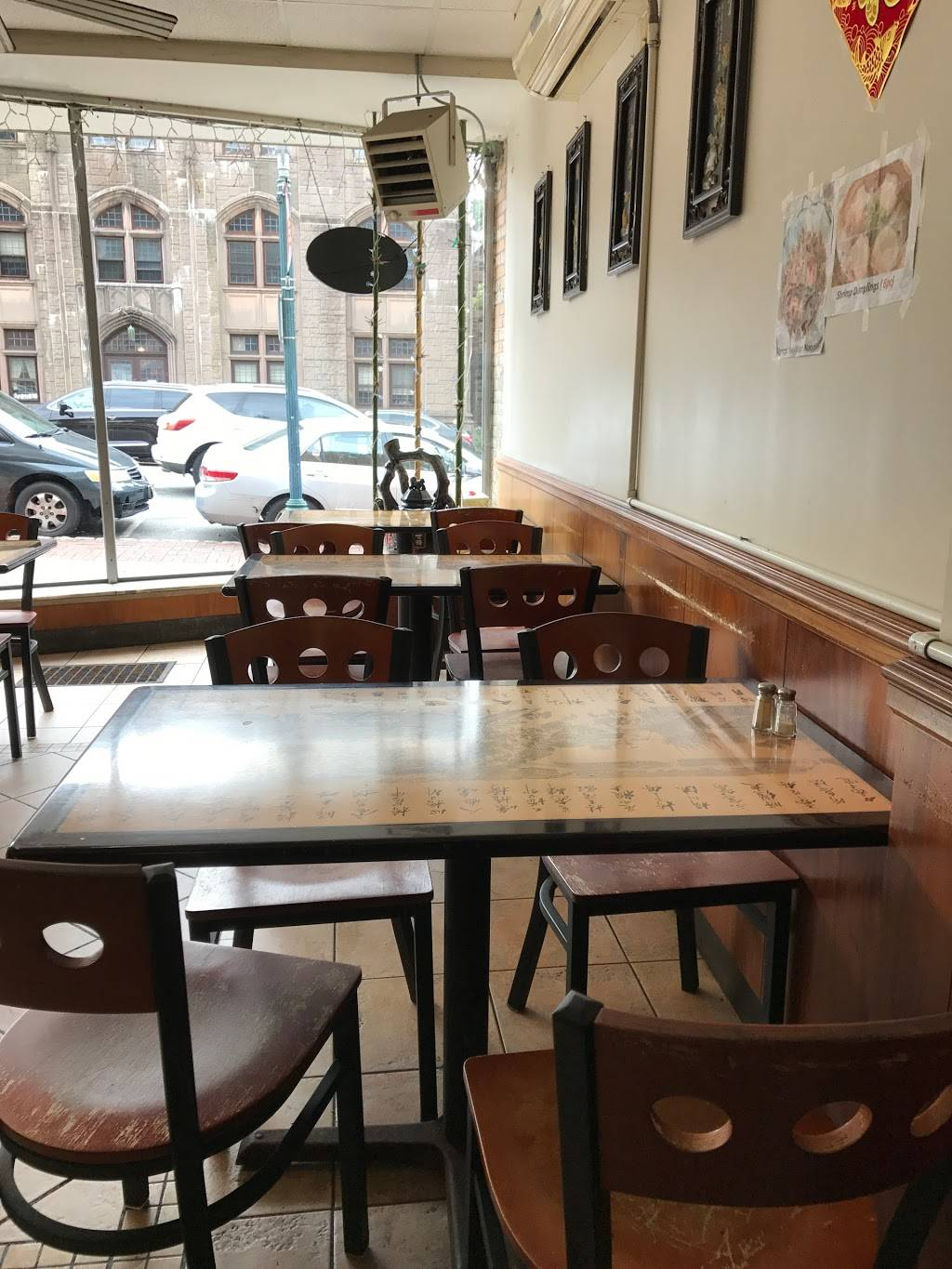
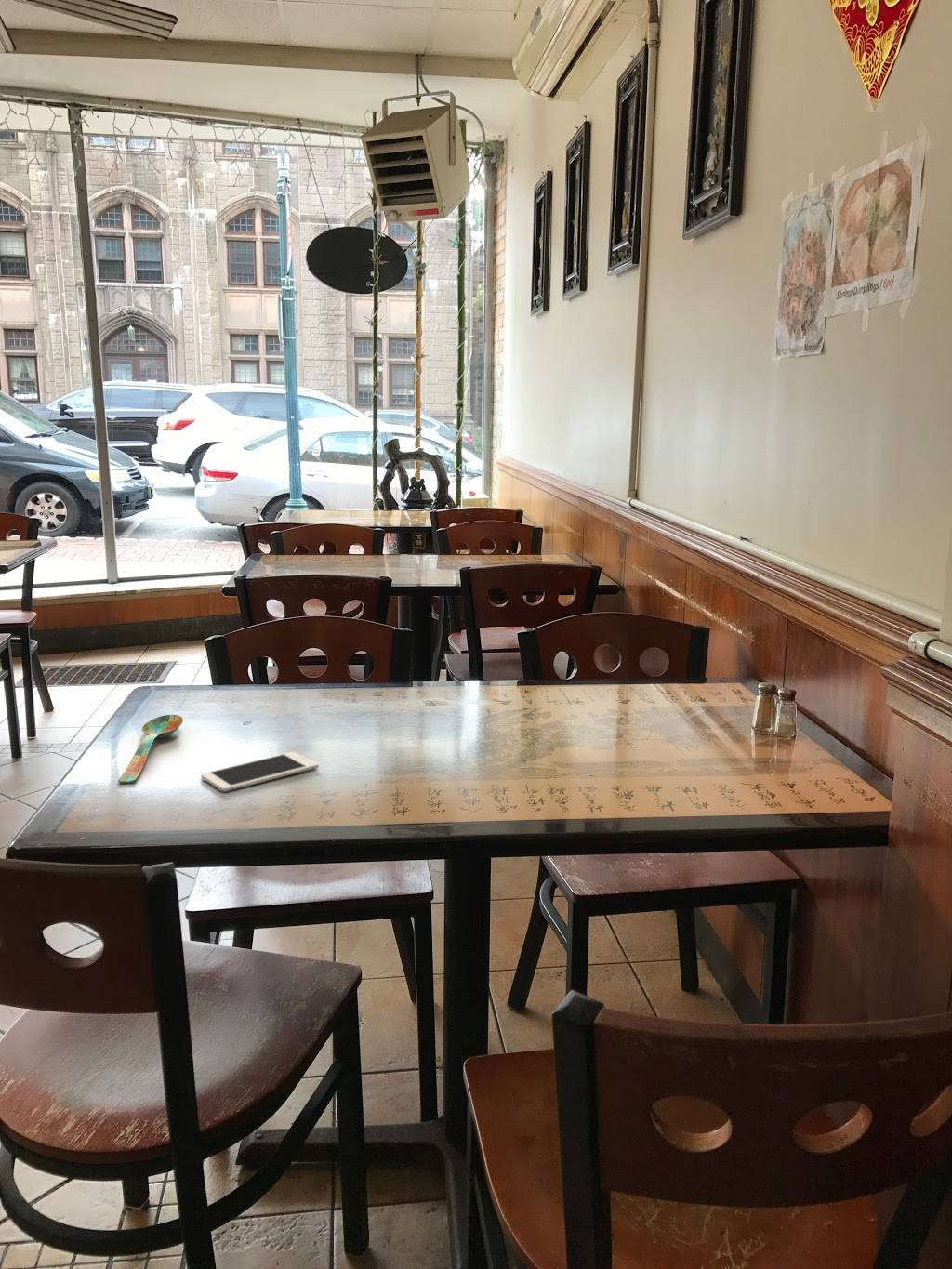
+ spoon (149, 745)
+ cell phone (260, 771)
